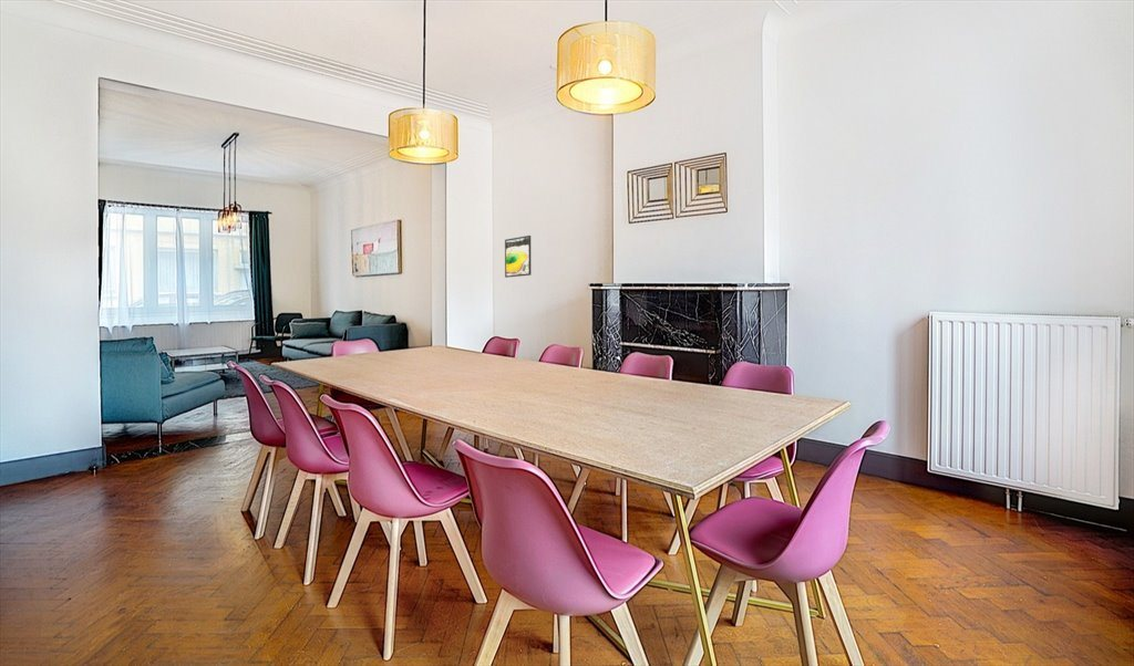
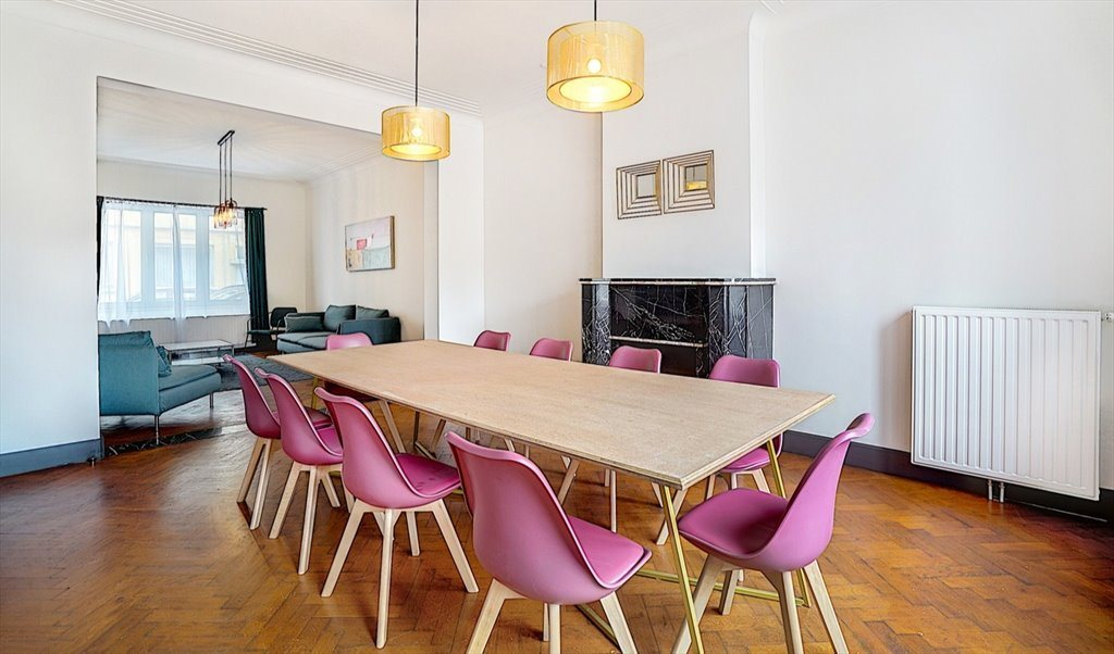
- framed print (517, 257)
